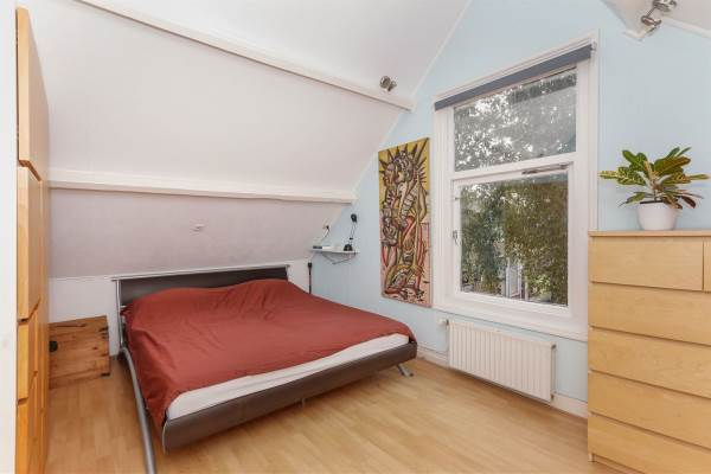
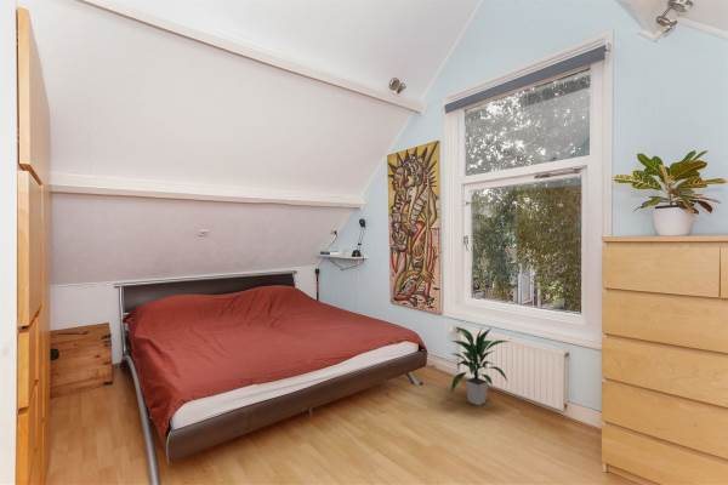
+ indoor plant (473, 363)
